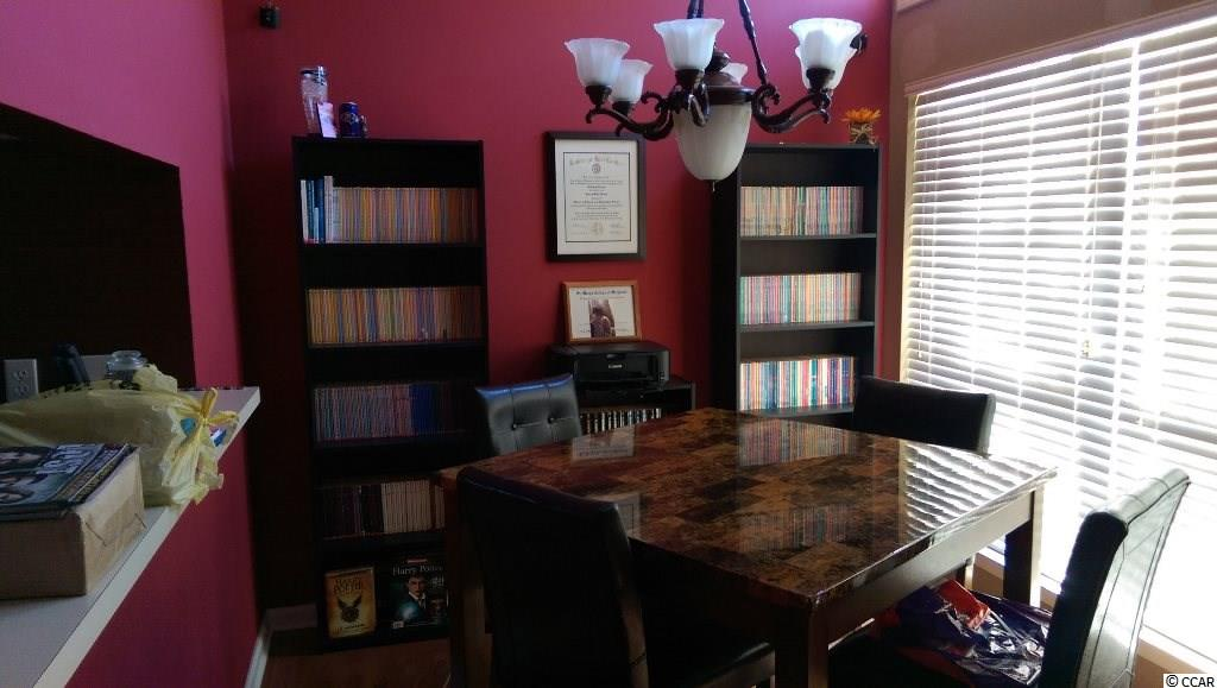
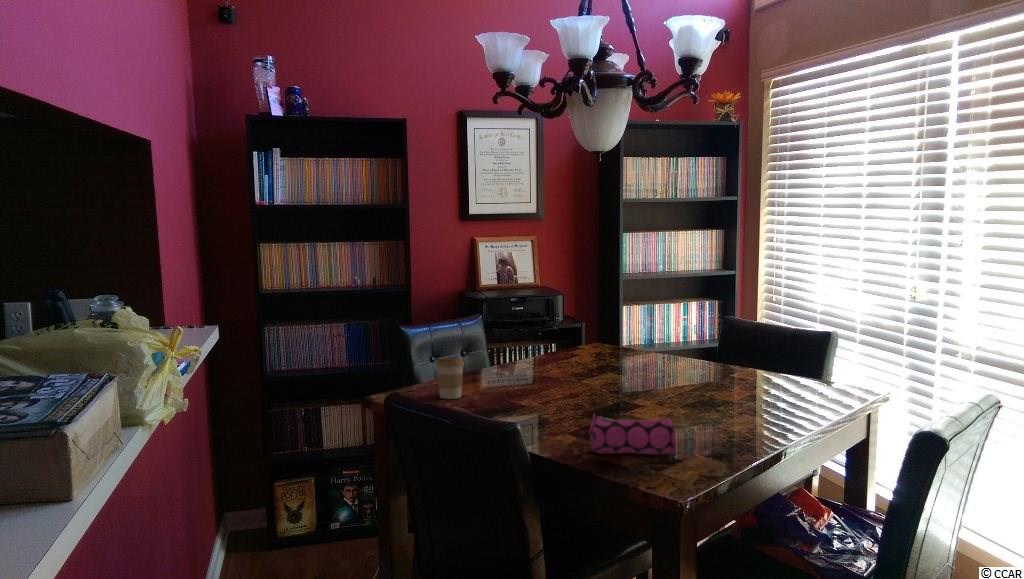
+ pencil case (632, 433)
+ coffee cup (450, 376)
